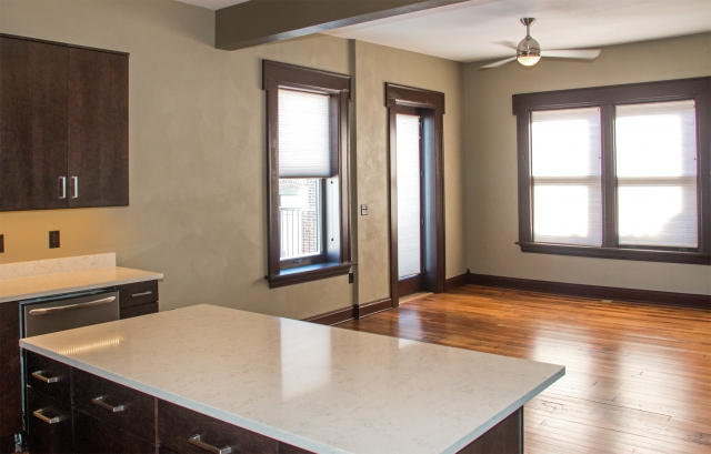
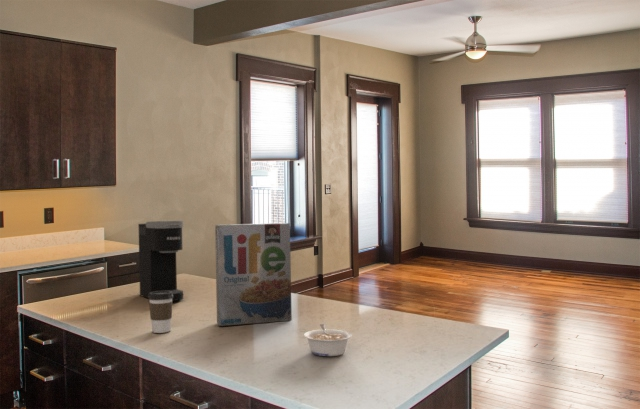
+ coffee cup (161, 311)
+ coffee maker (160, 259)
+ cereal box (253, 272)
+ legume (326, 341)
